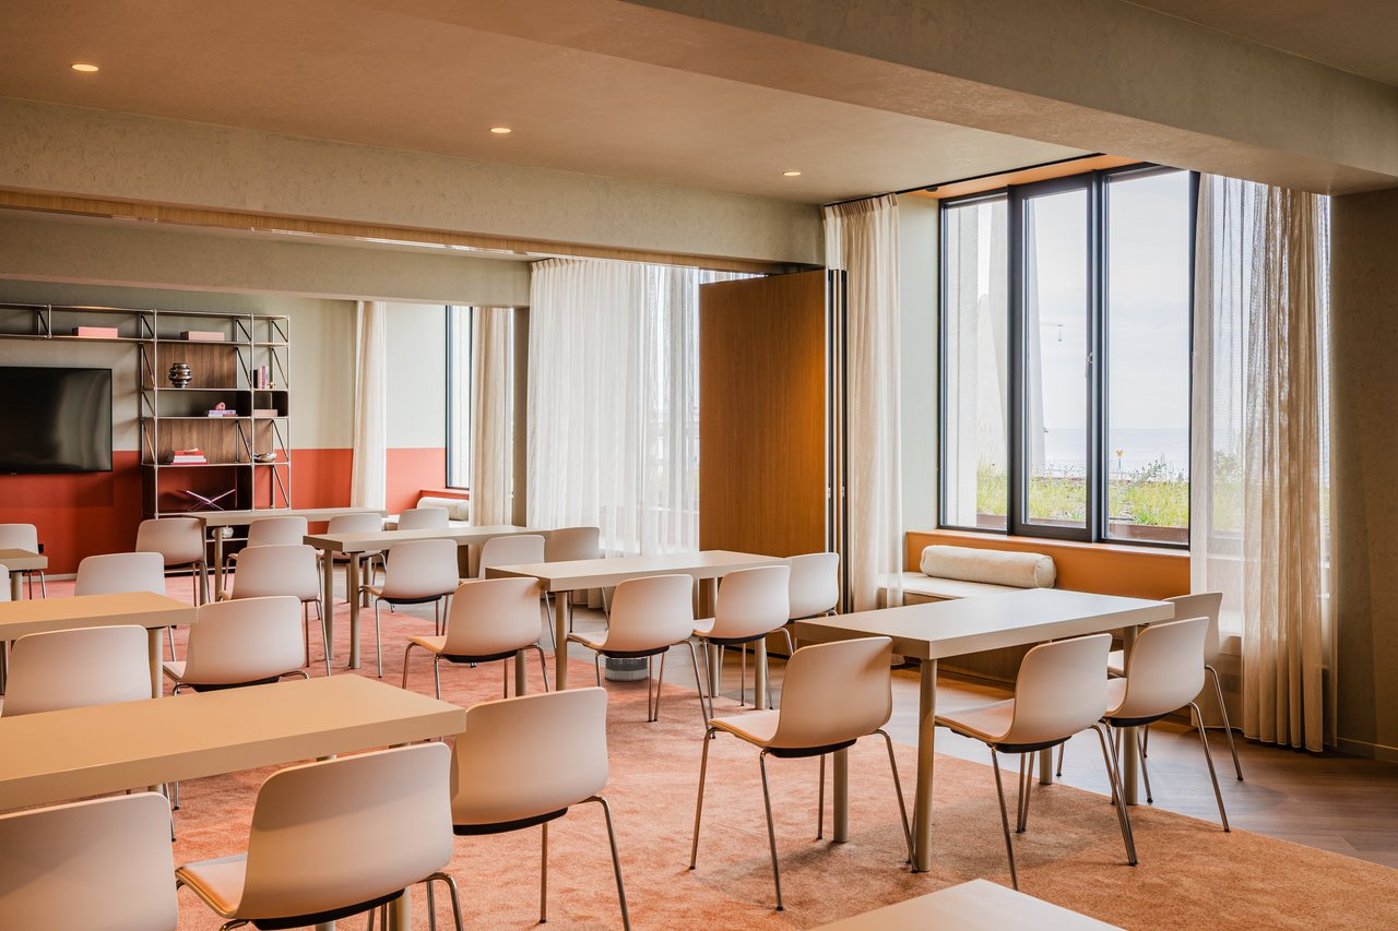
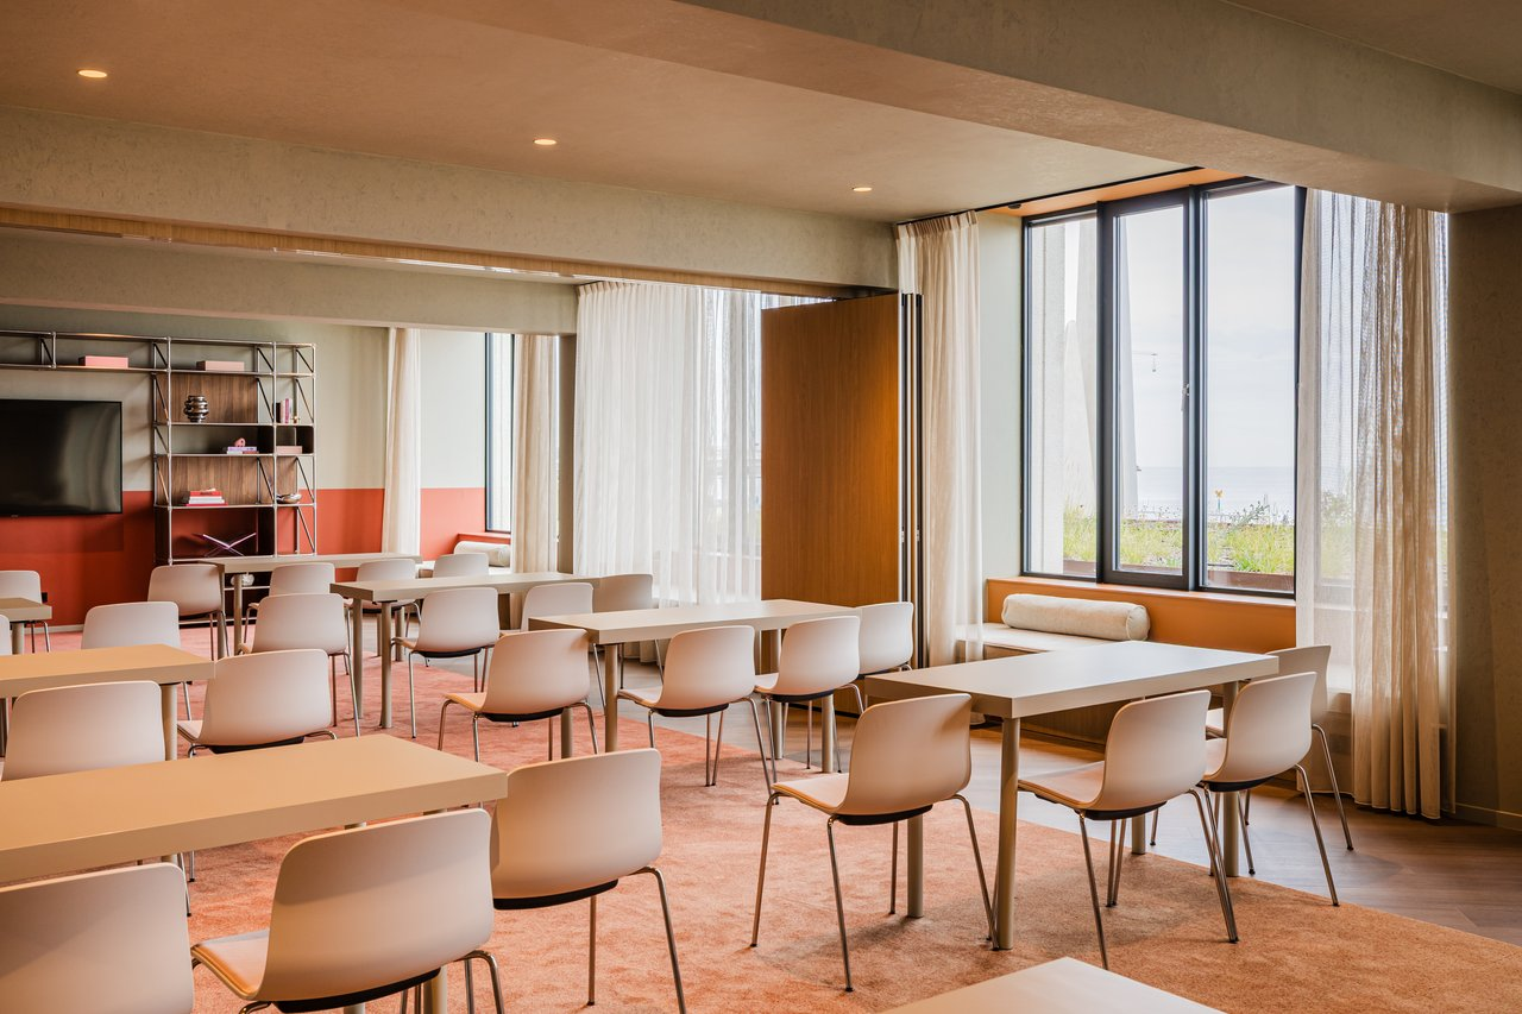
- wastebasket (626, 659)
